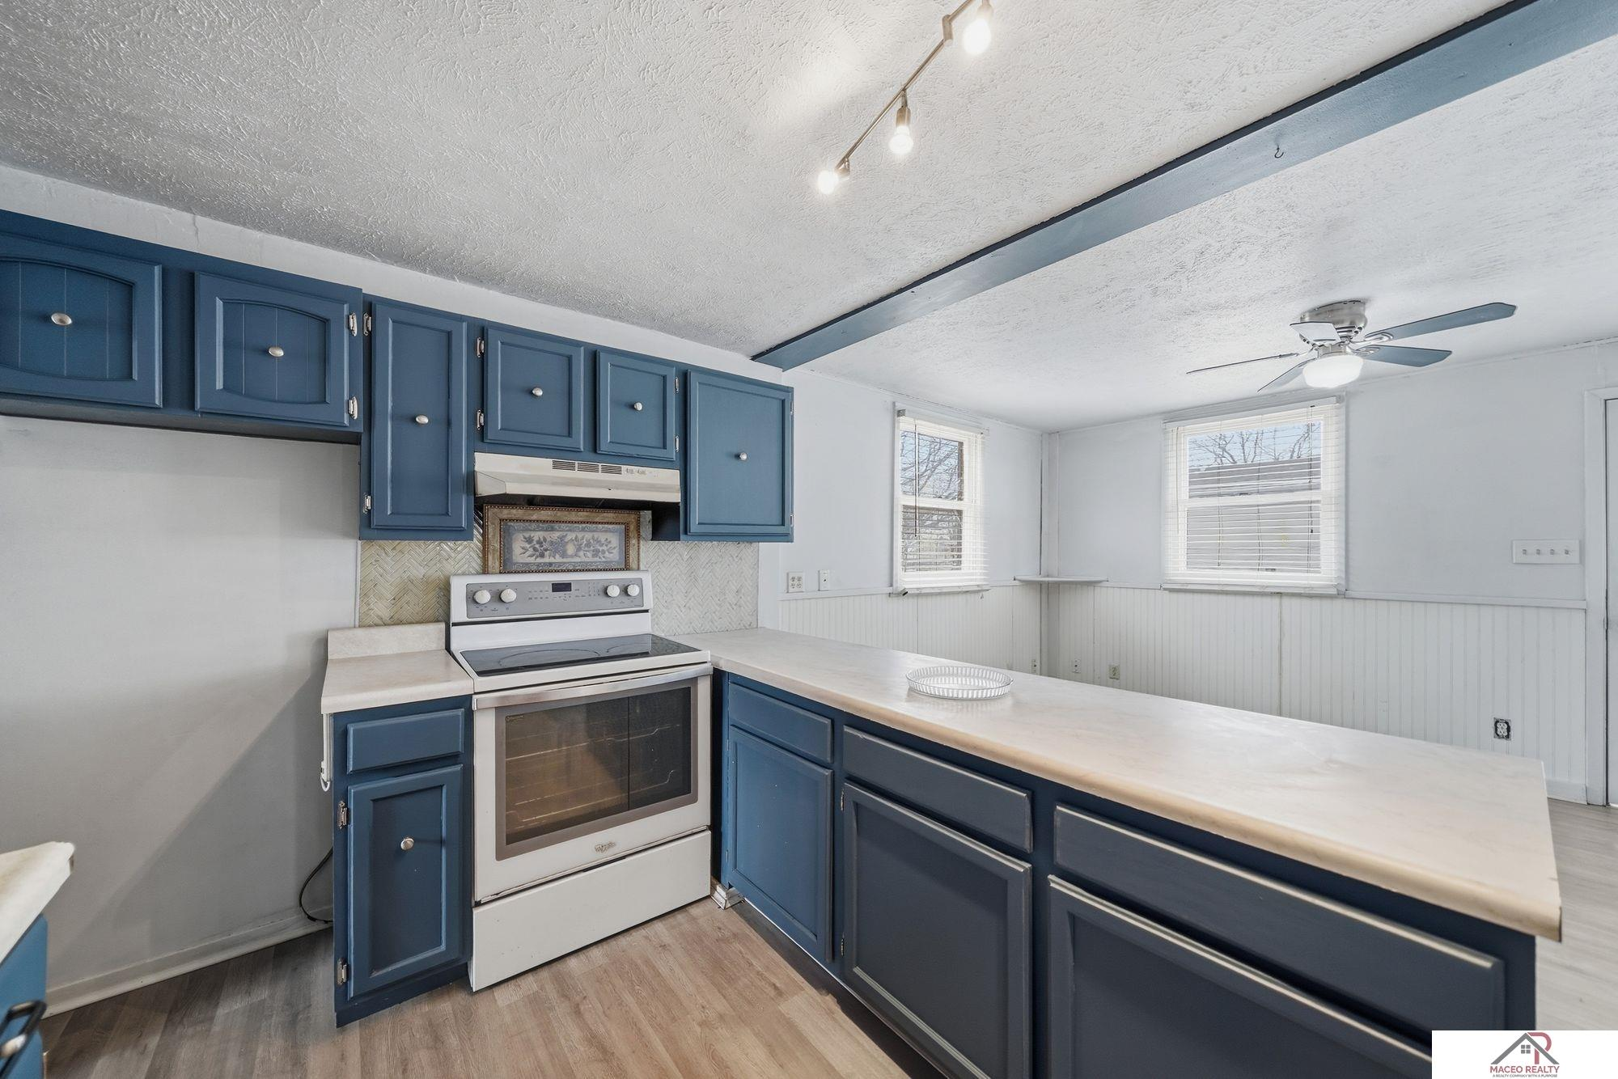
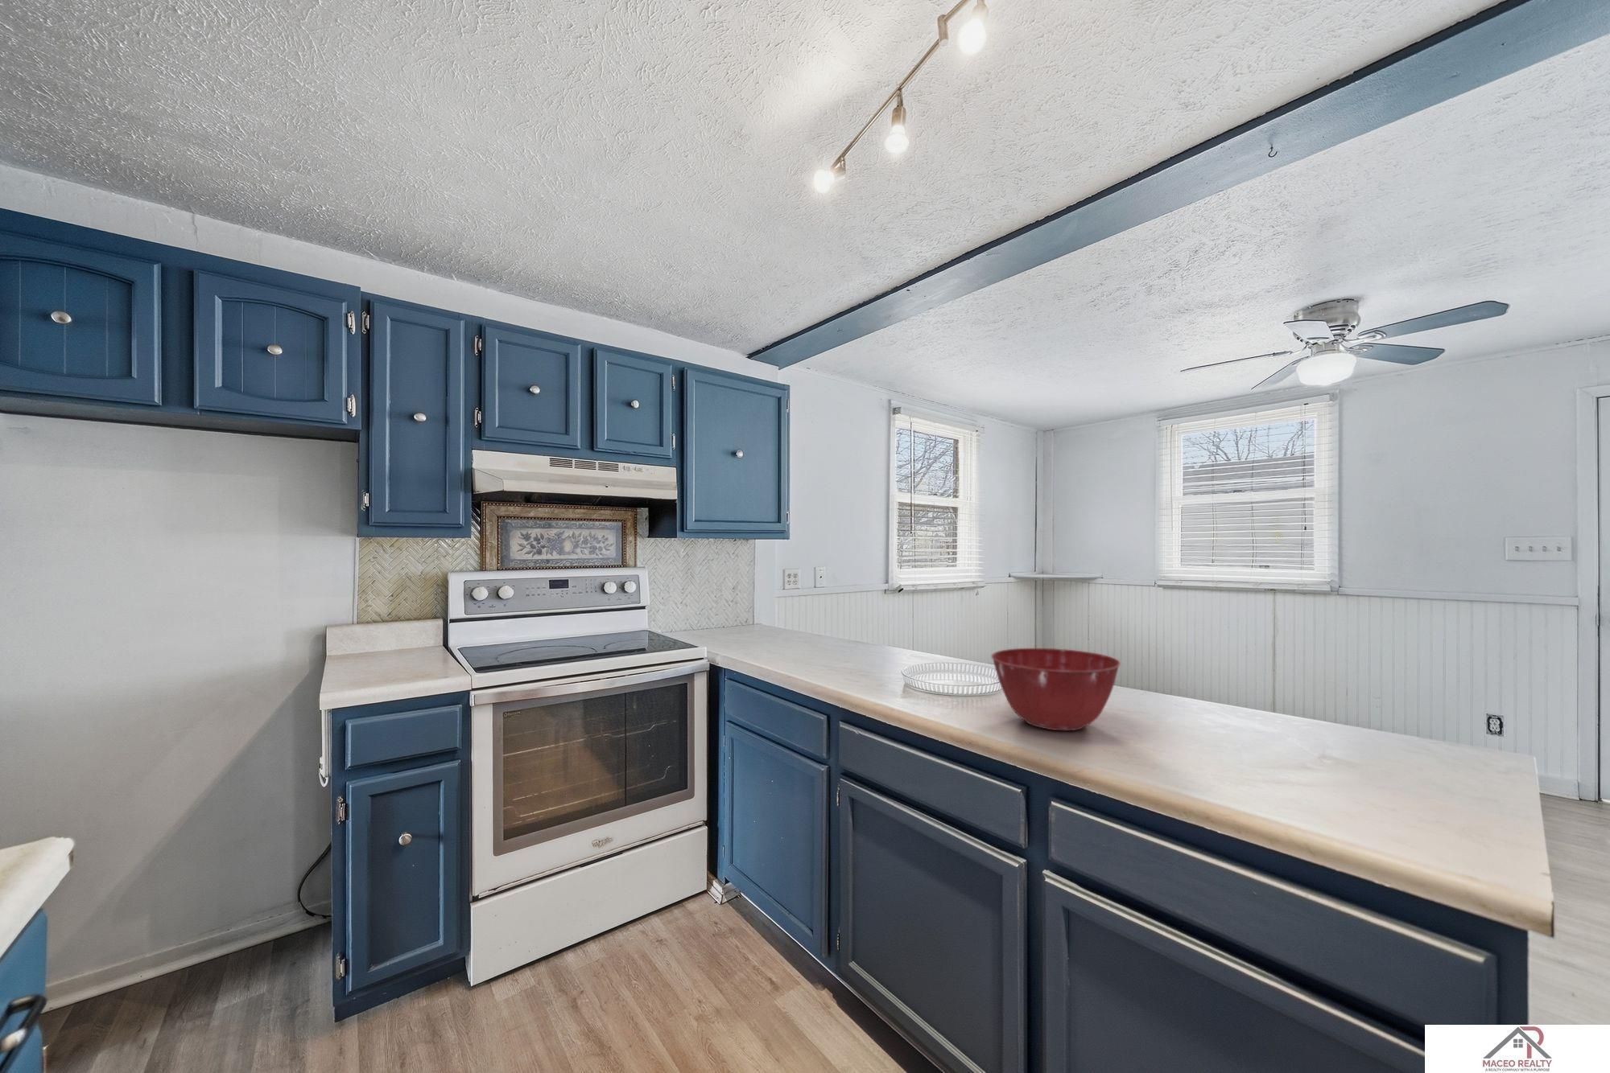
+ mixing bowl (1053, 690)
